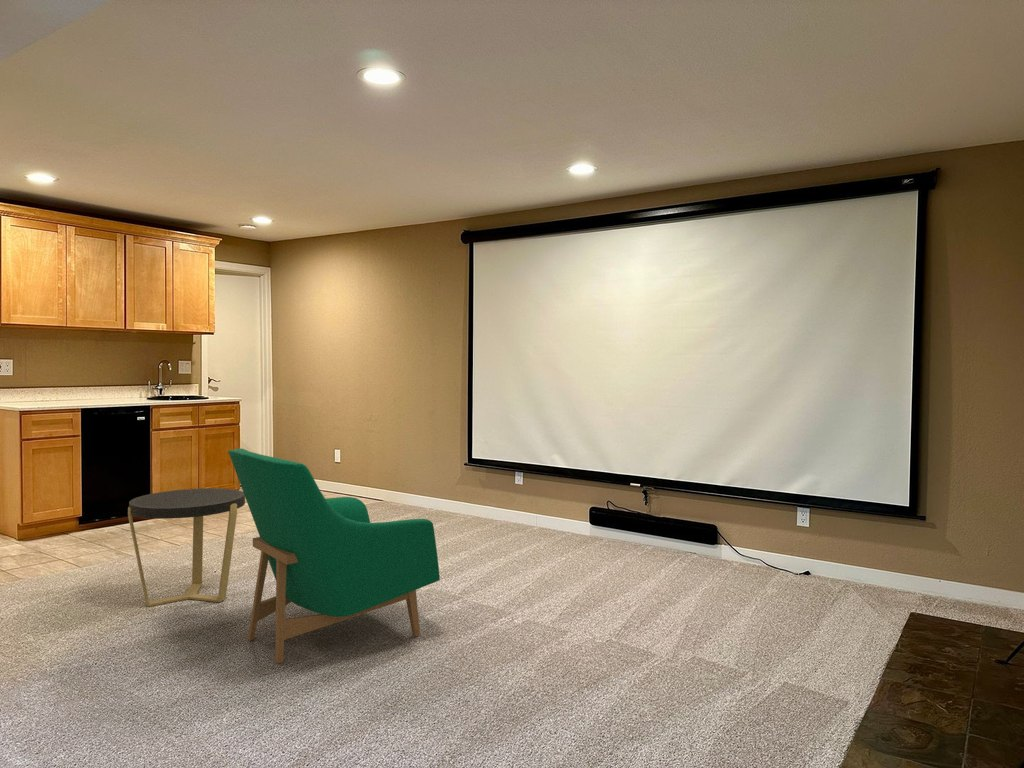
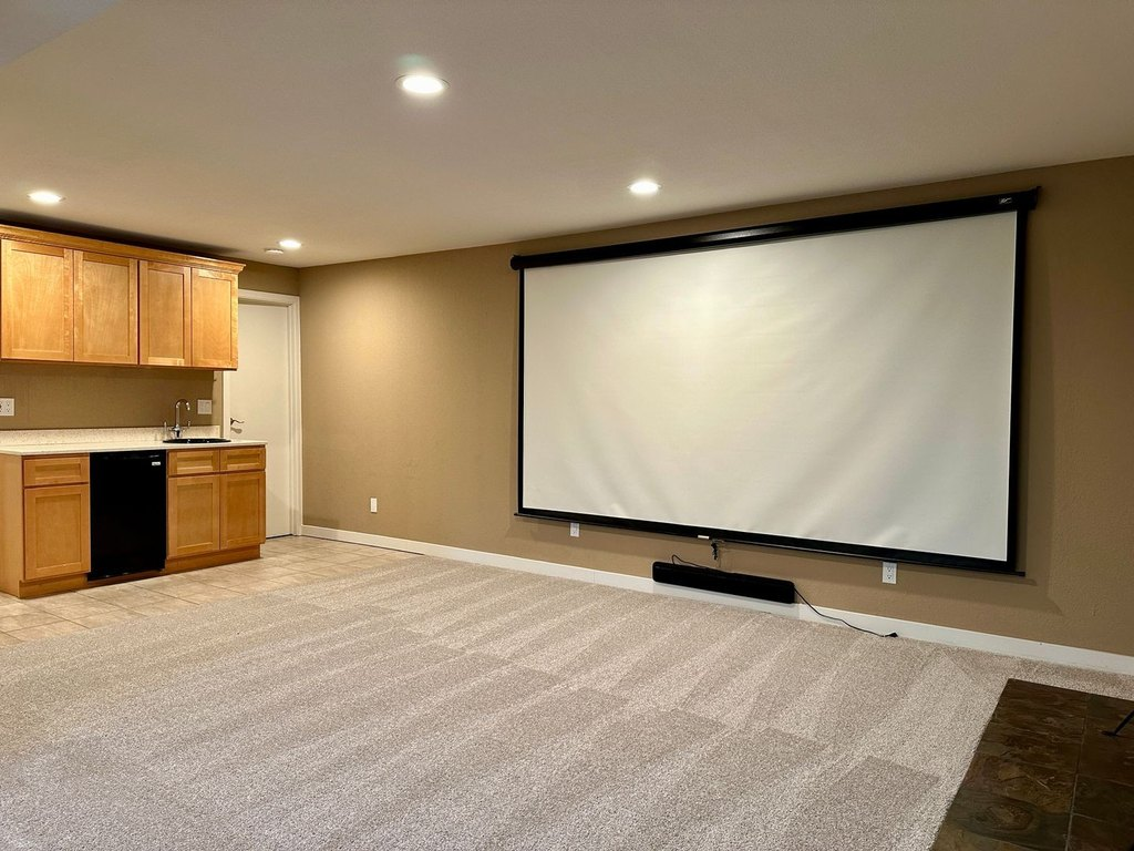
- armchair (329, 539)
- side table (193, 547)
